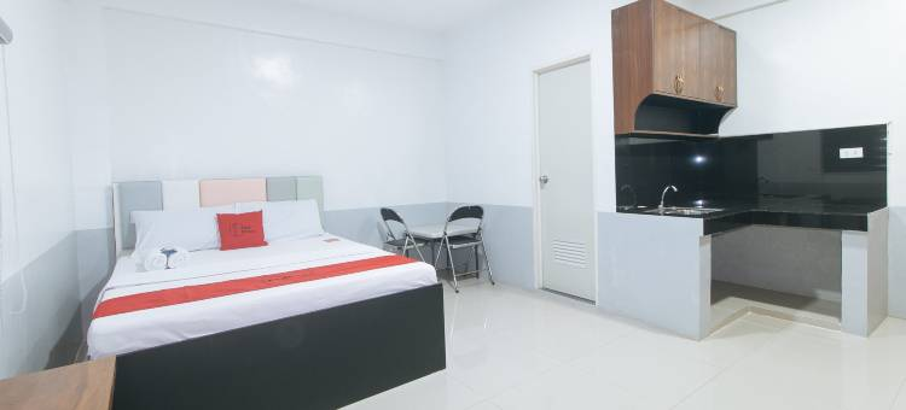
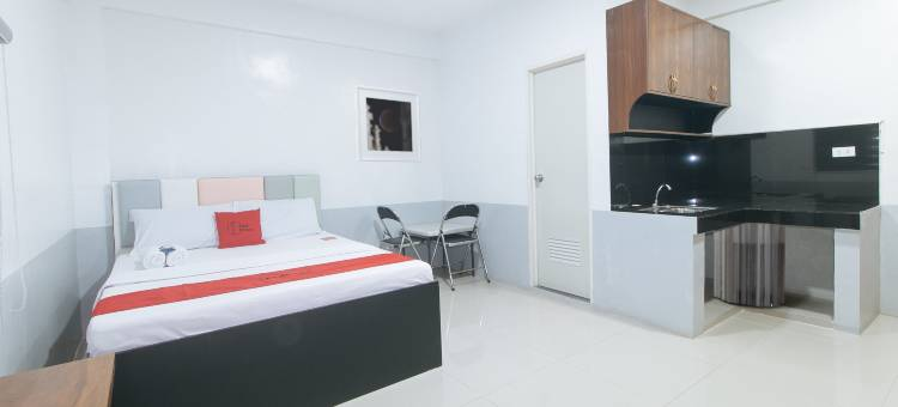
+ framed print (389, 124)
+ trash can (748, 257)
